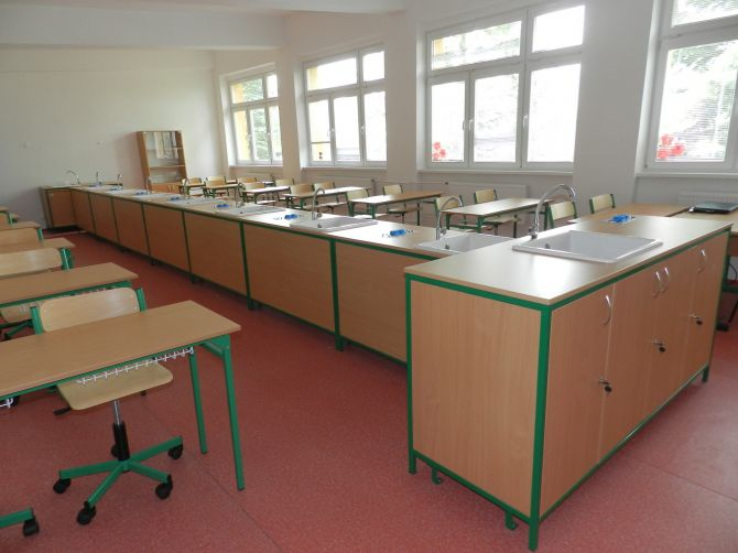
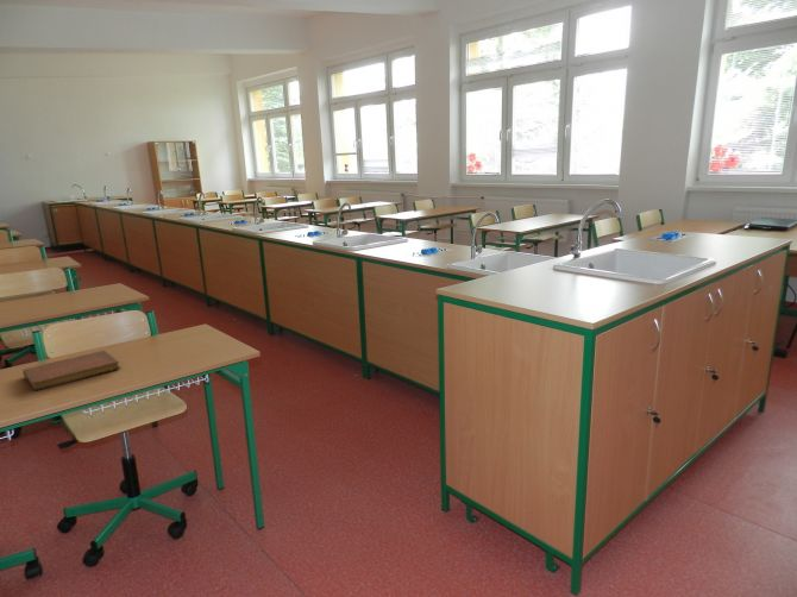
+ notebook (71, 367)
